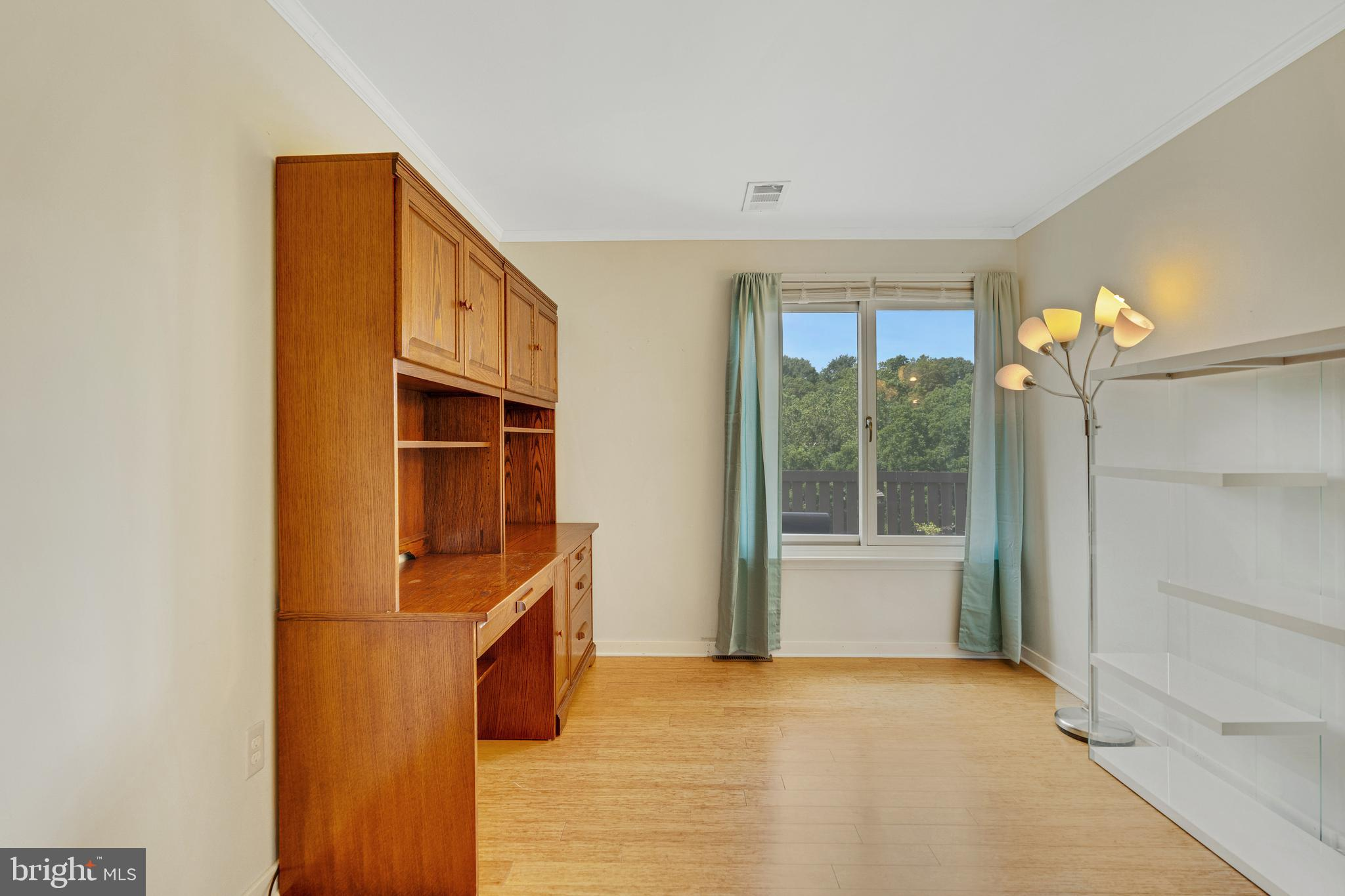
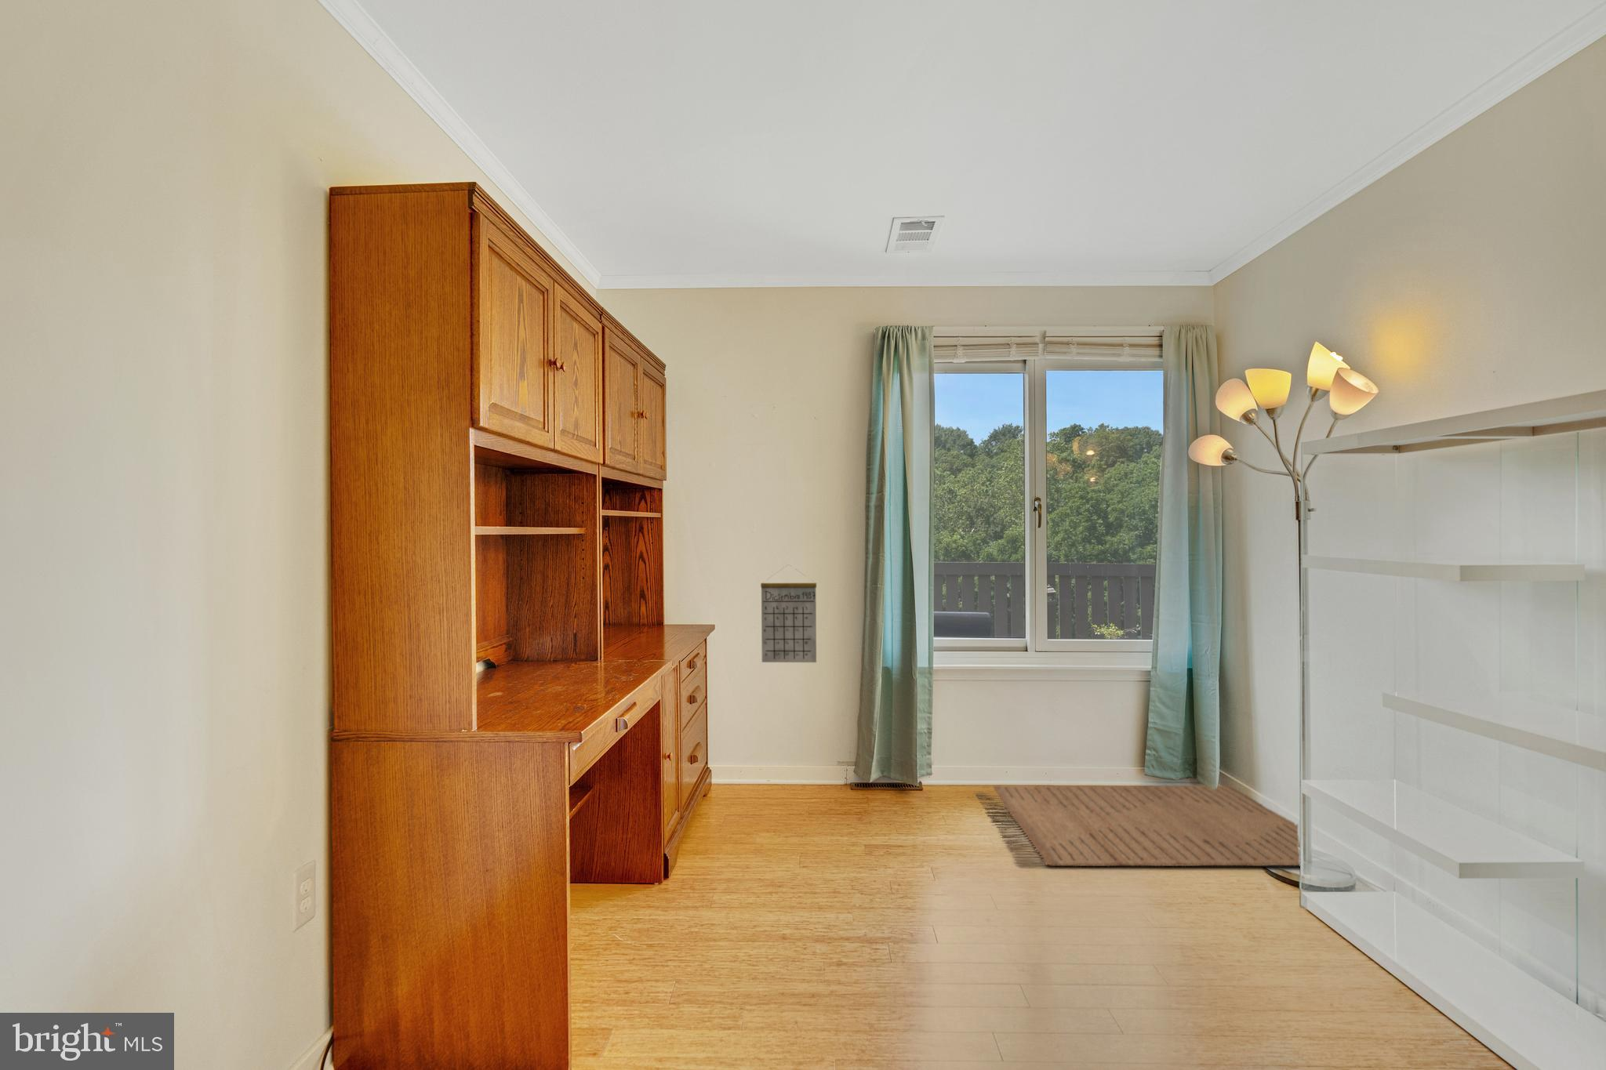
+ rug (1183, 818)
+ calendar (789, 613)
